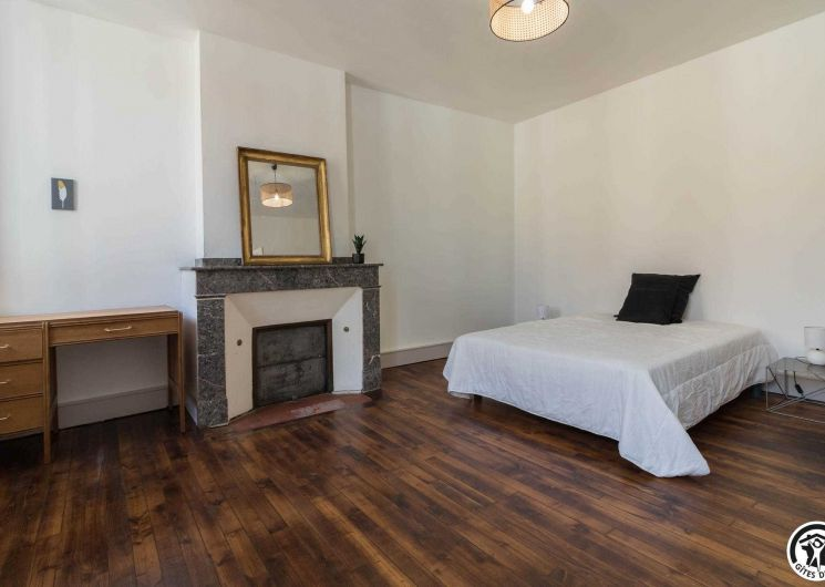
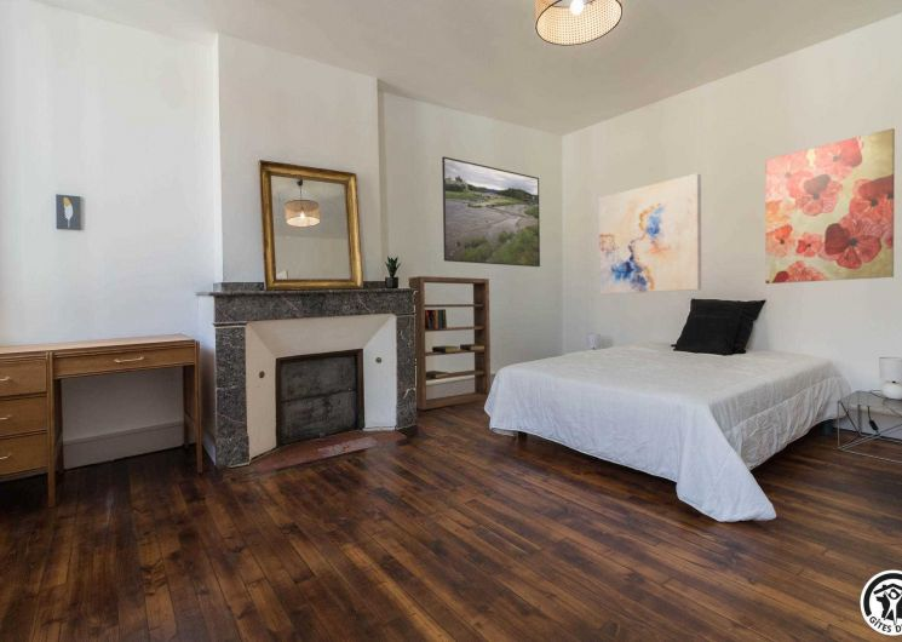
+ wall art (645, 240)
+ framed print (494, 216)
+ bookshelf (452, 346)
+ wall art (823, 213)
